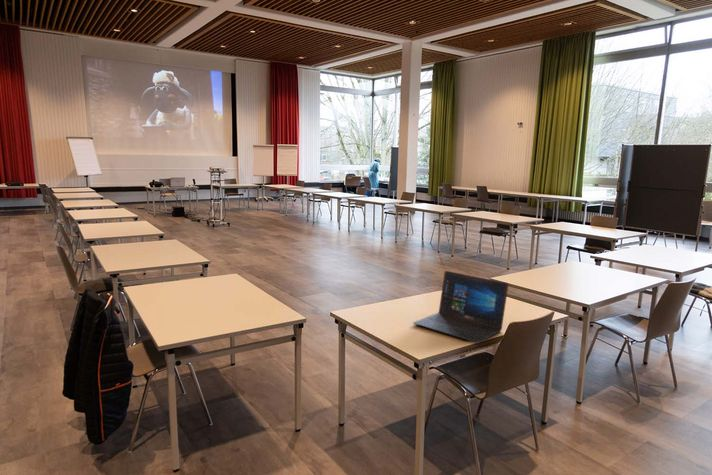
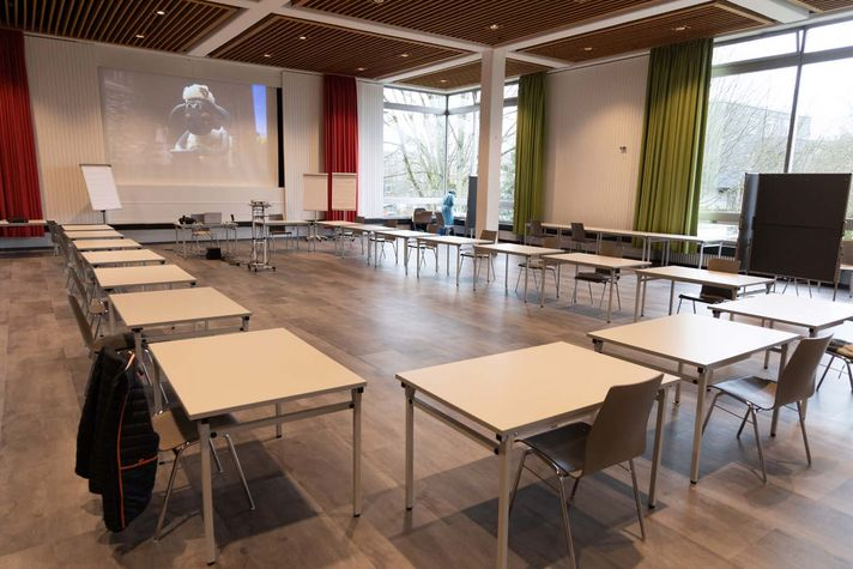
- laptop (459, 304)
